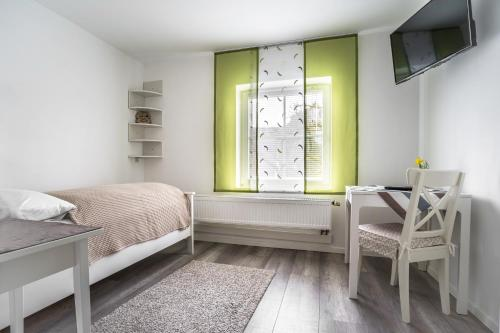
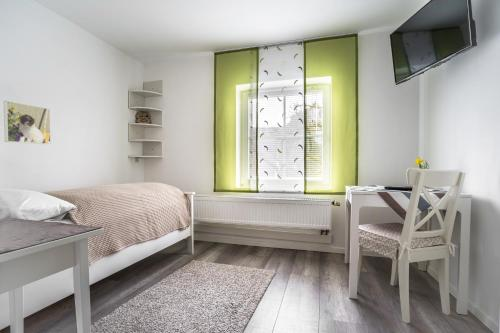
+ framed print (28, 124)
